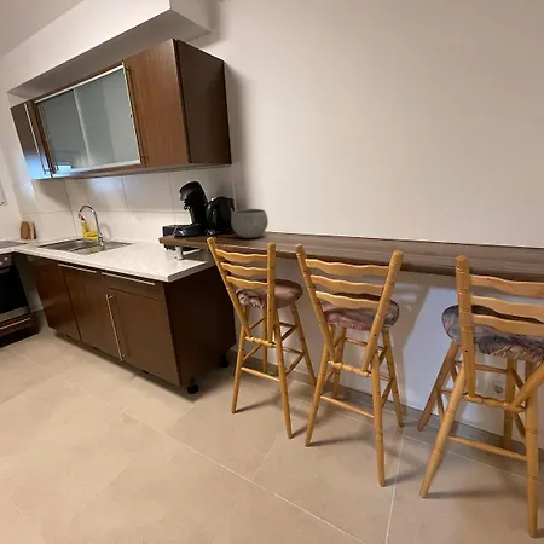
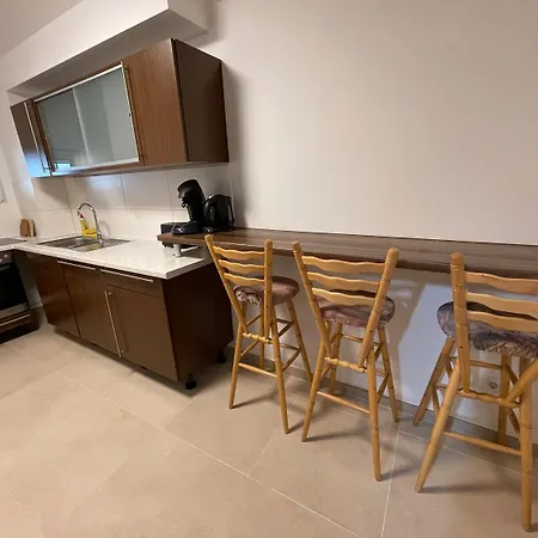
- bowl (249, 224)
